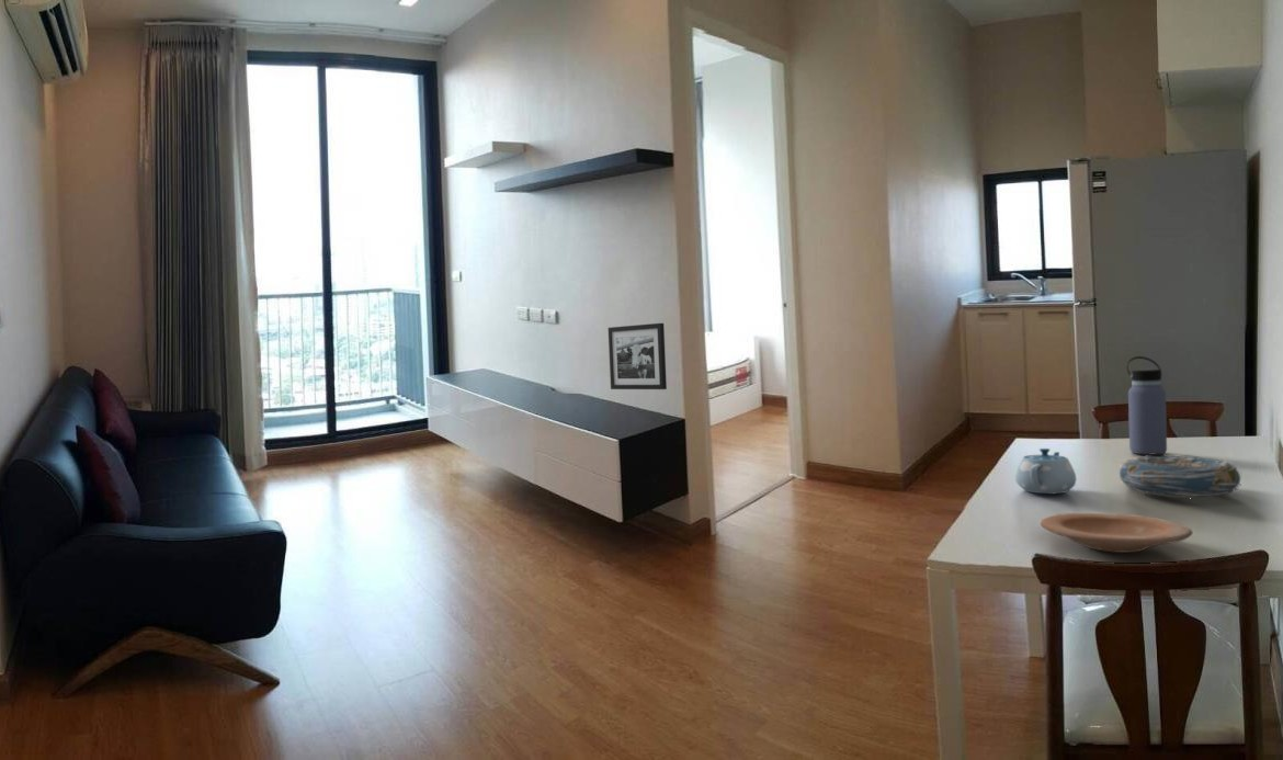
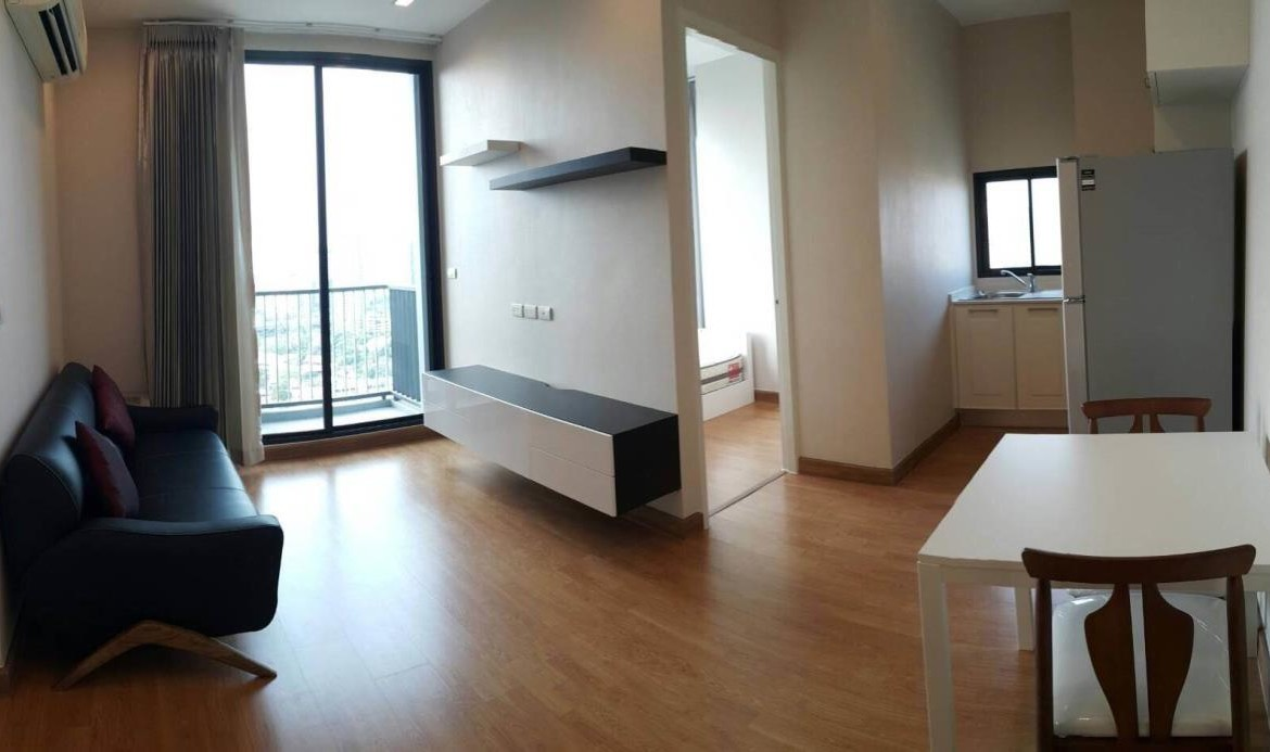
- picture frame (636, 356)
- plate (1113, 534)
- water bottle (1146, 405)
- chinaware (1045, 469)
- decorative bowl (1178, 475)
